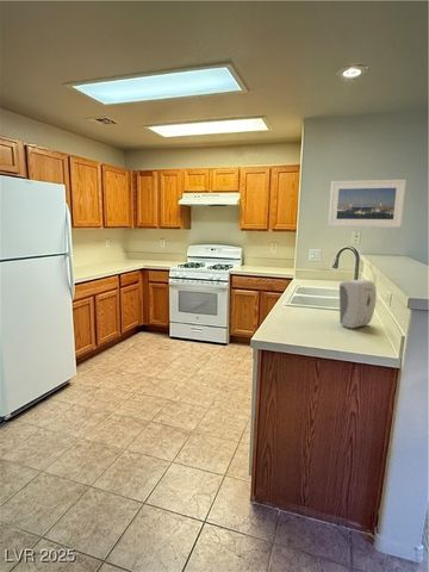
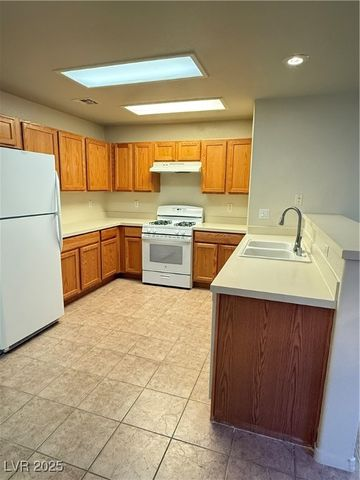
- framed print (365, 204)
- soap dispenser (356, 303)
